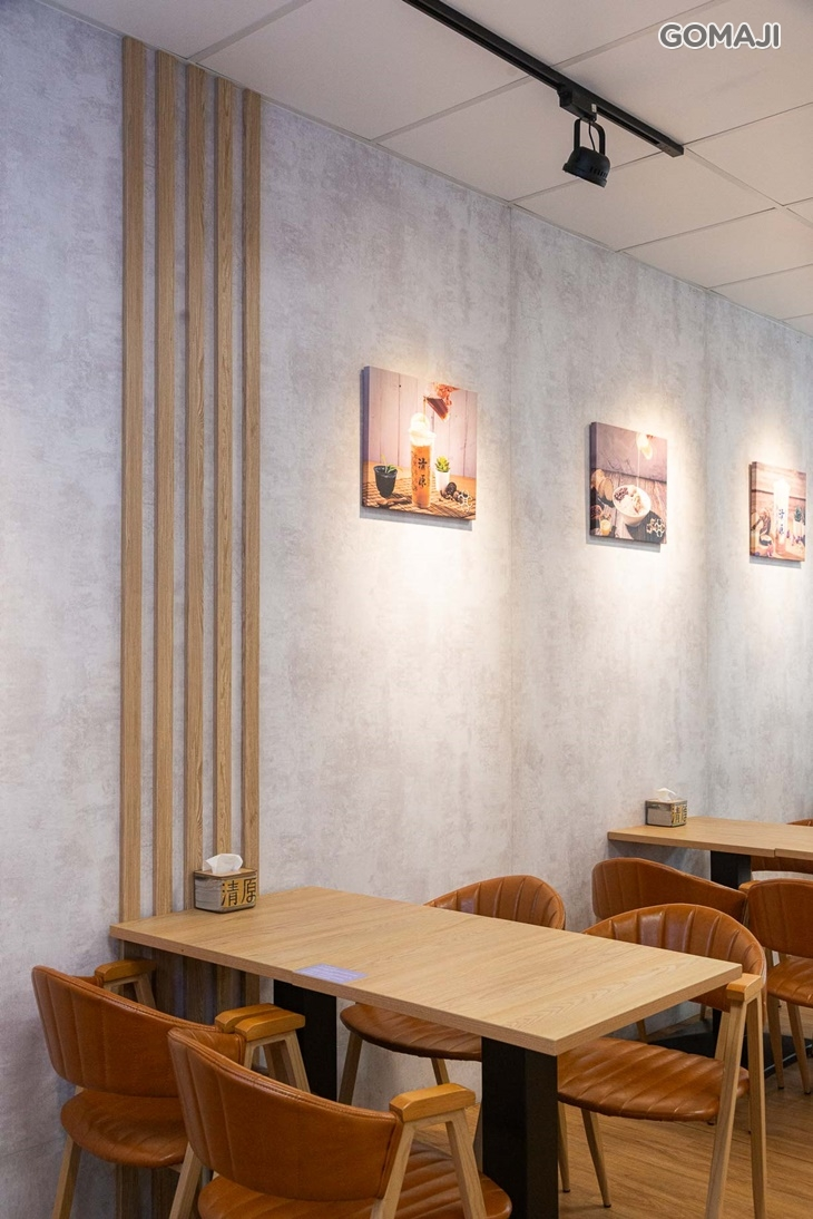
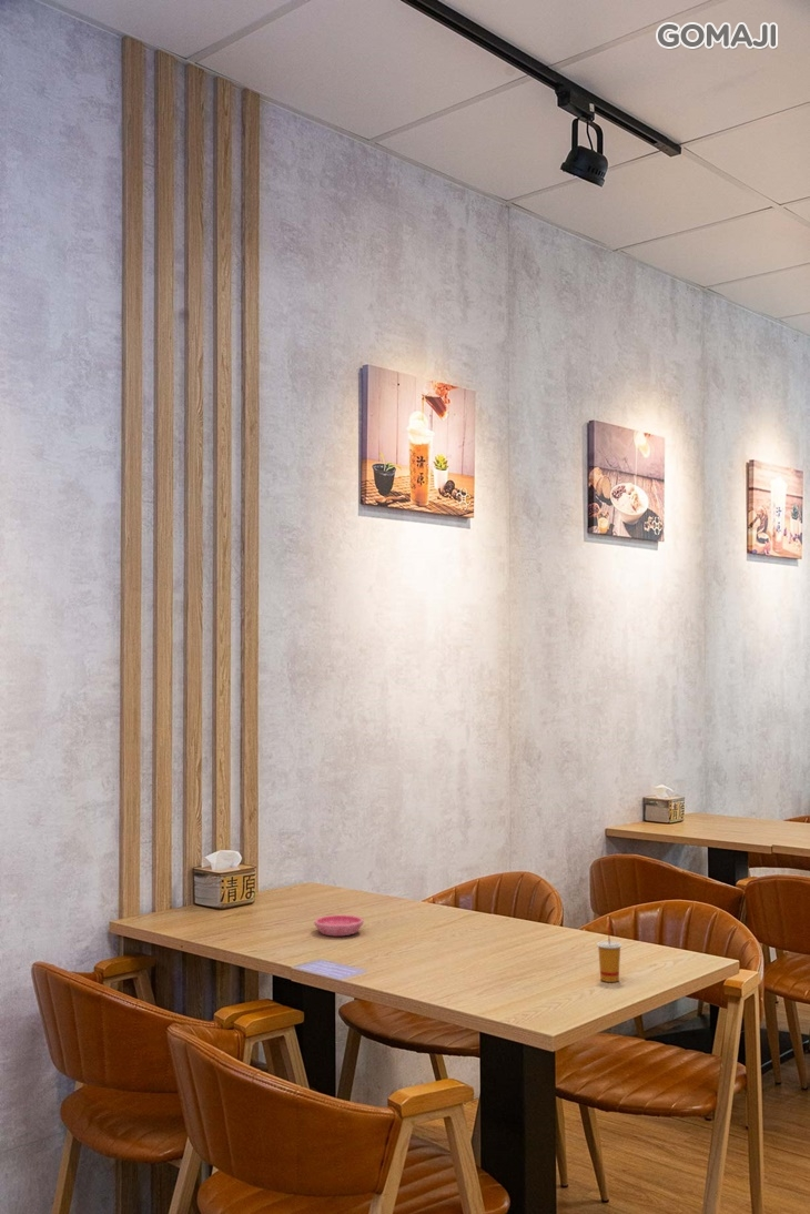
+ drinking cup (609, 949)
+ saucer (338, 925)
